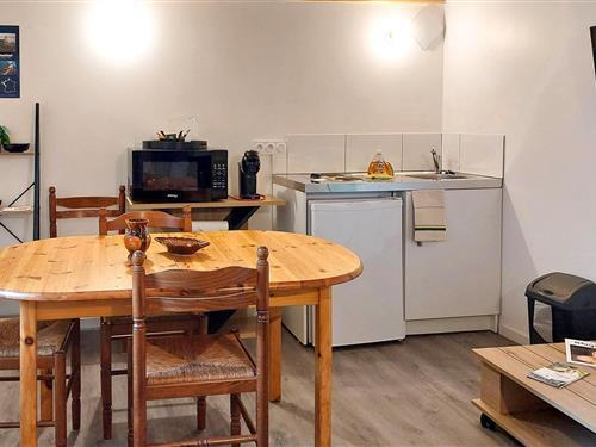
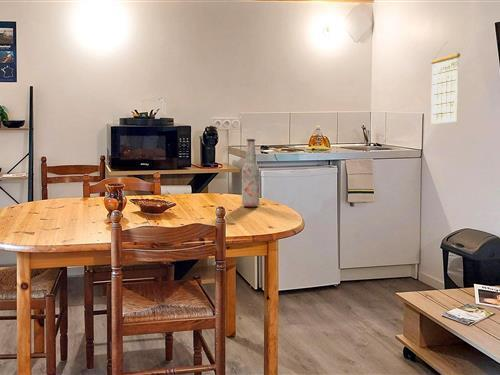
+ bottle (250, 172)
+ calendar (444, 82)
